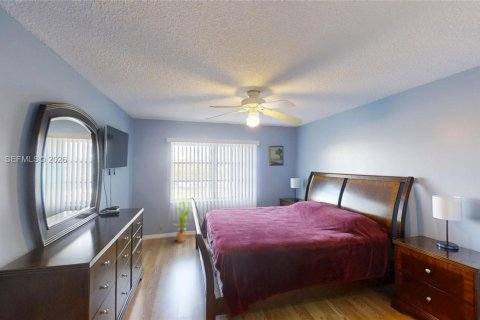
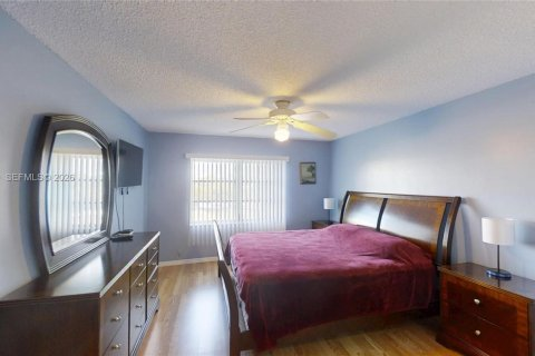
- house plant (180, 217)
